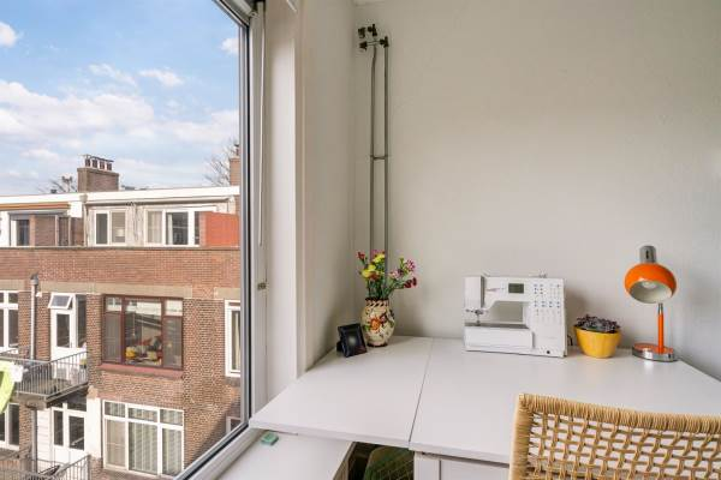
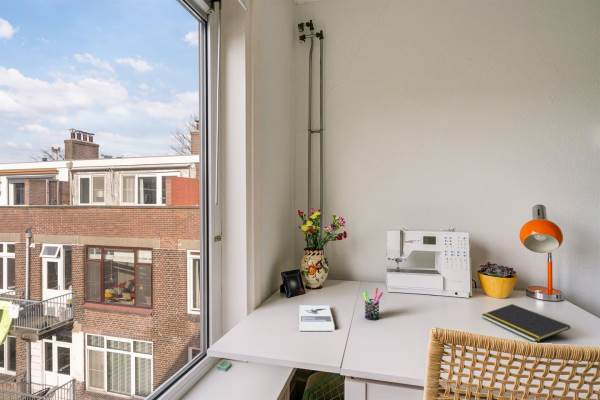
+ pen holder (371, 302)
+ book (315, 316)
+ notepad (522, 321)
